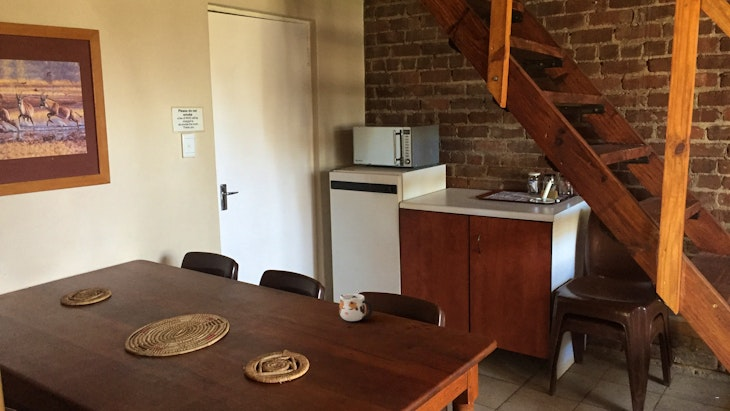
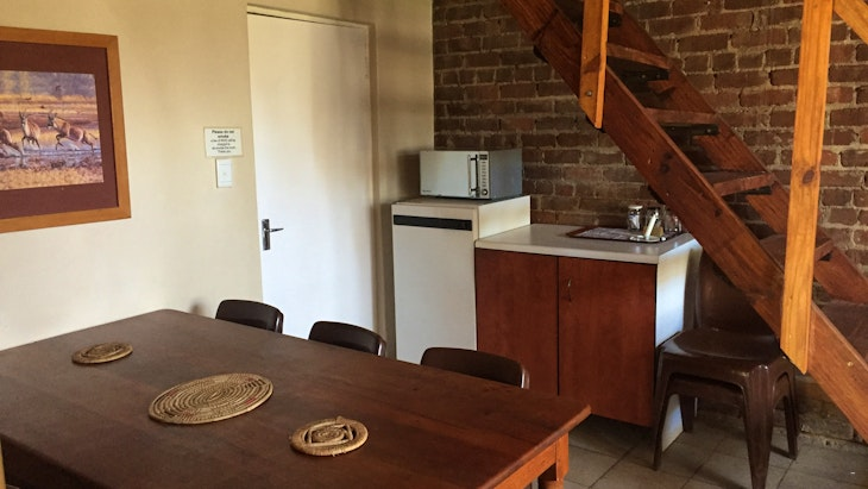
- mug (356, 306)
